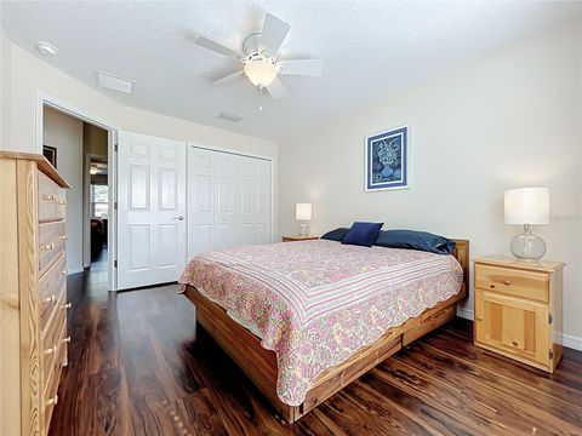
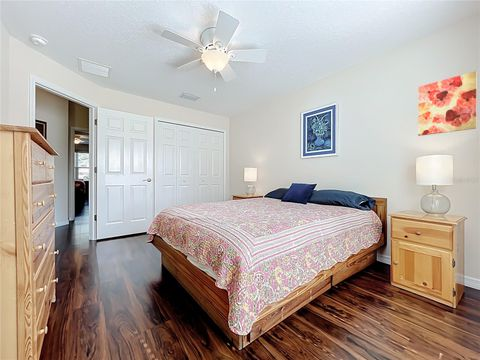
+ wall art (445, 106)
